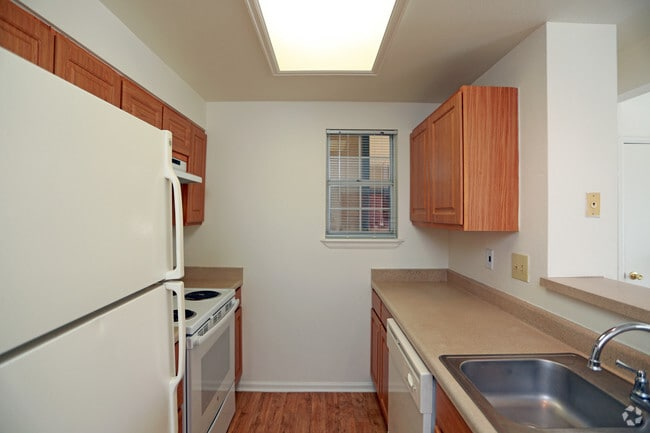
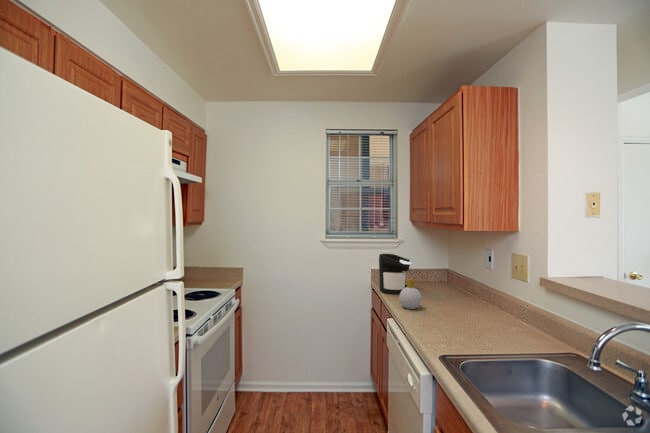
+ coffee maker (395, 272)
+ soap bottle (410, 293)
